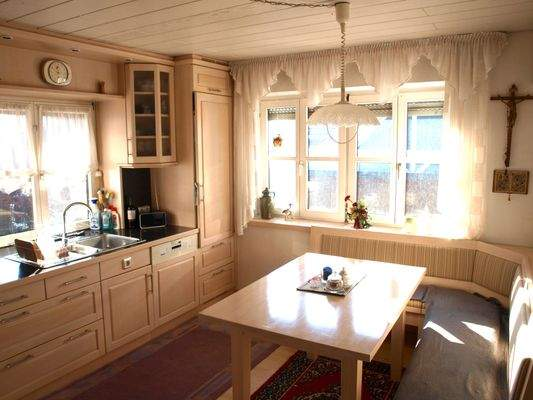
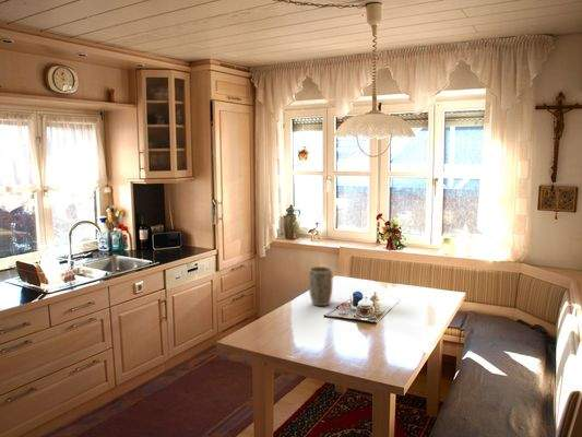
+ plant pot (320, 286)
